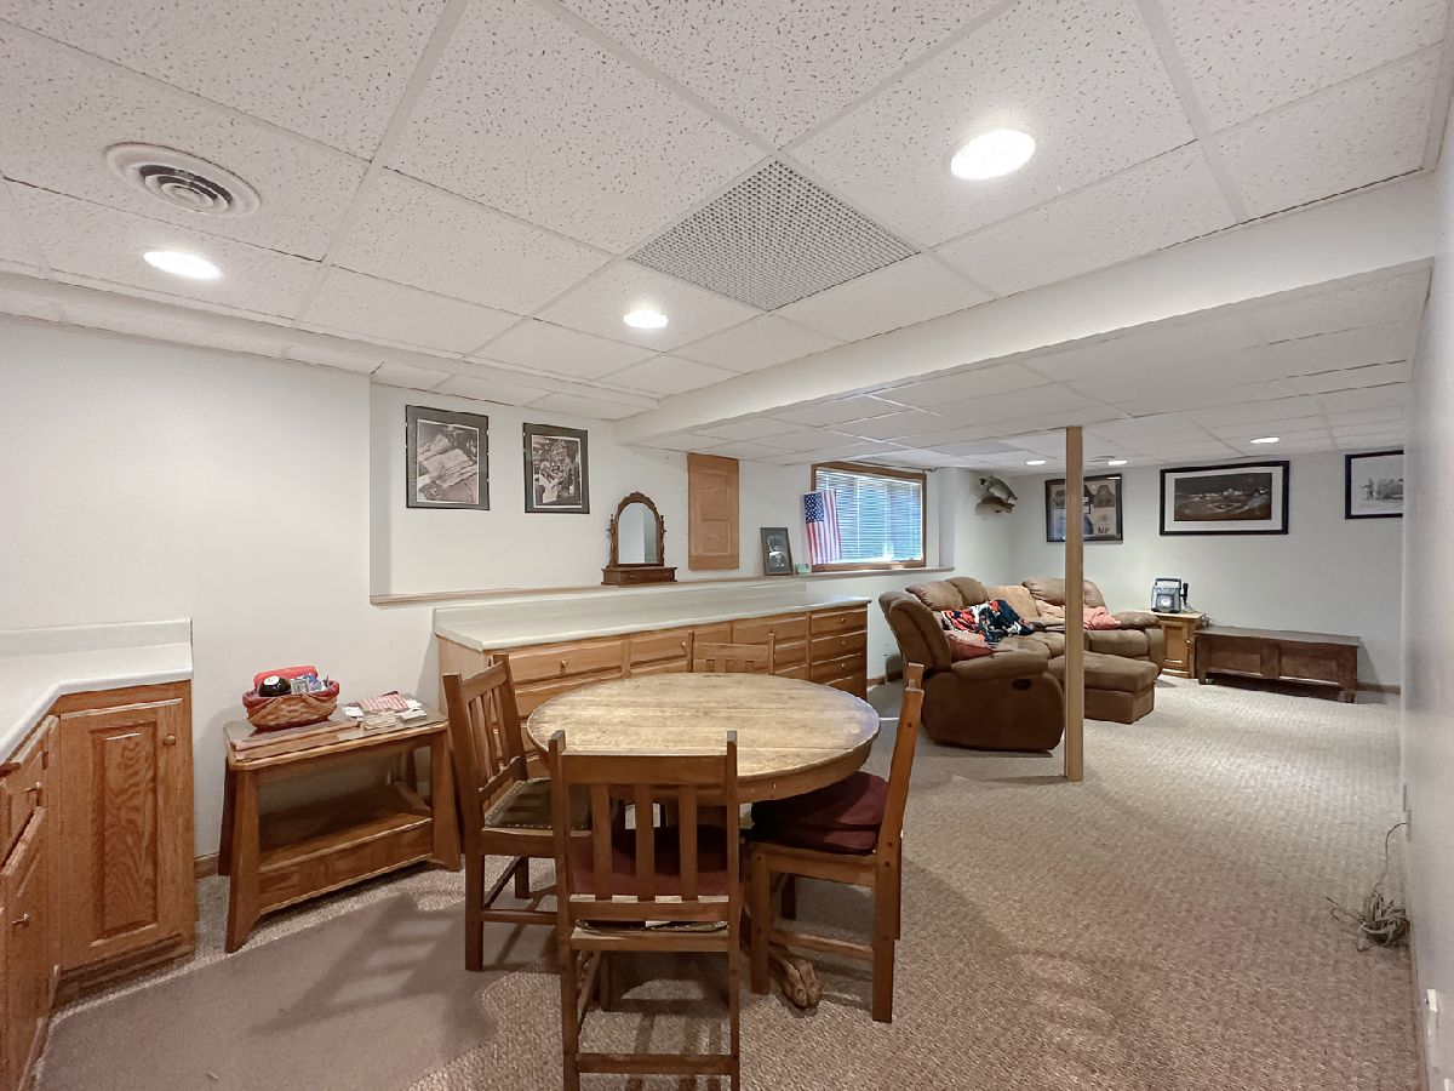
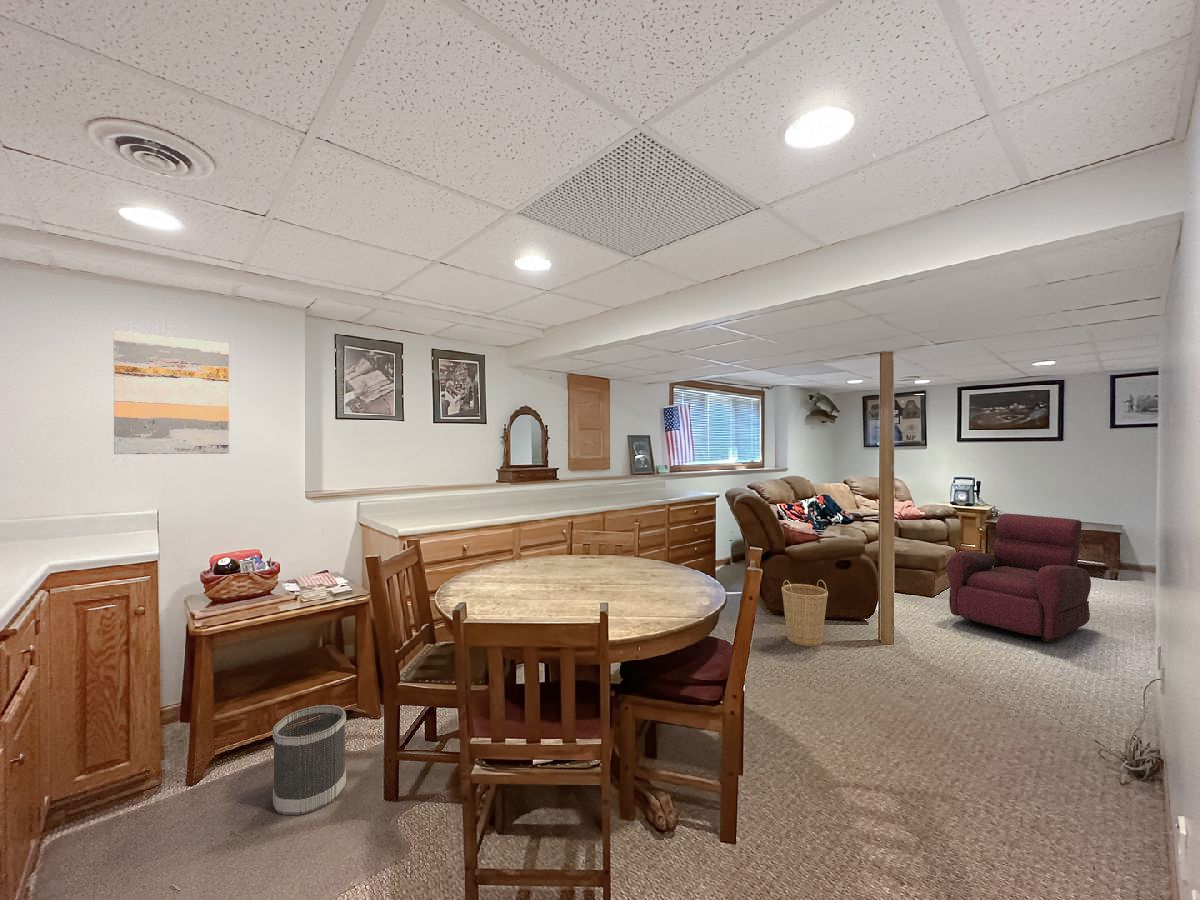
+ armchair (1019, 572)
+ wall art (174, 395)
+ basket (804, 610)
+ wastebasket (310, 756)
